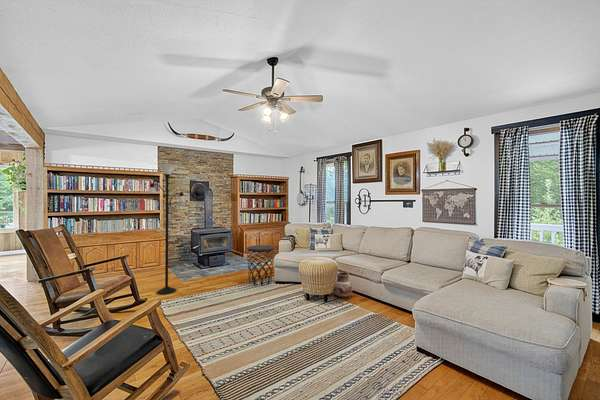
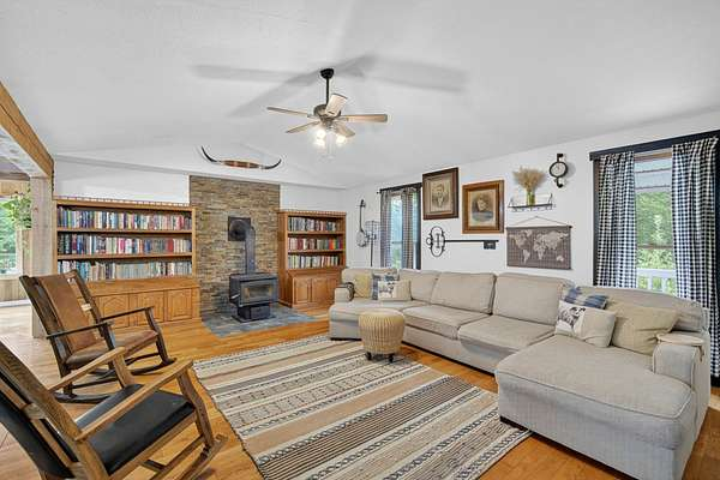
- floor lamp (166, 228)
- ceramic pot (342, 284)
- side table (261, 264)
